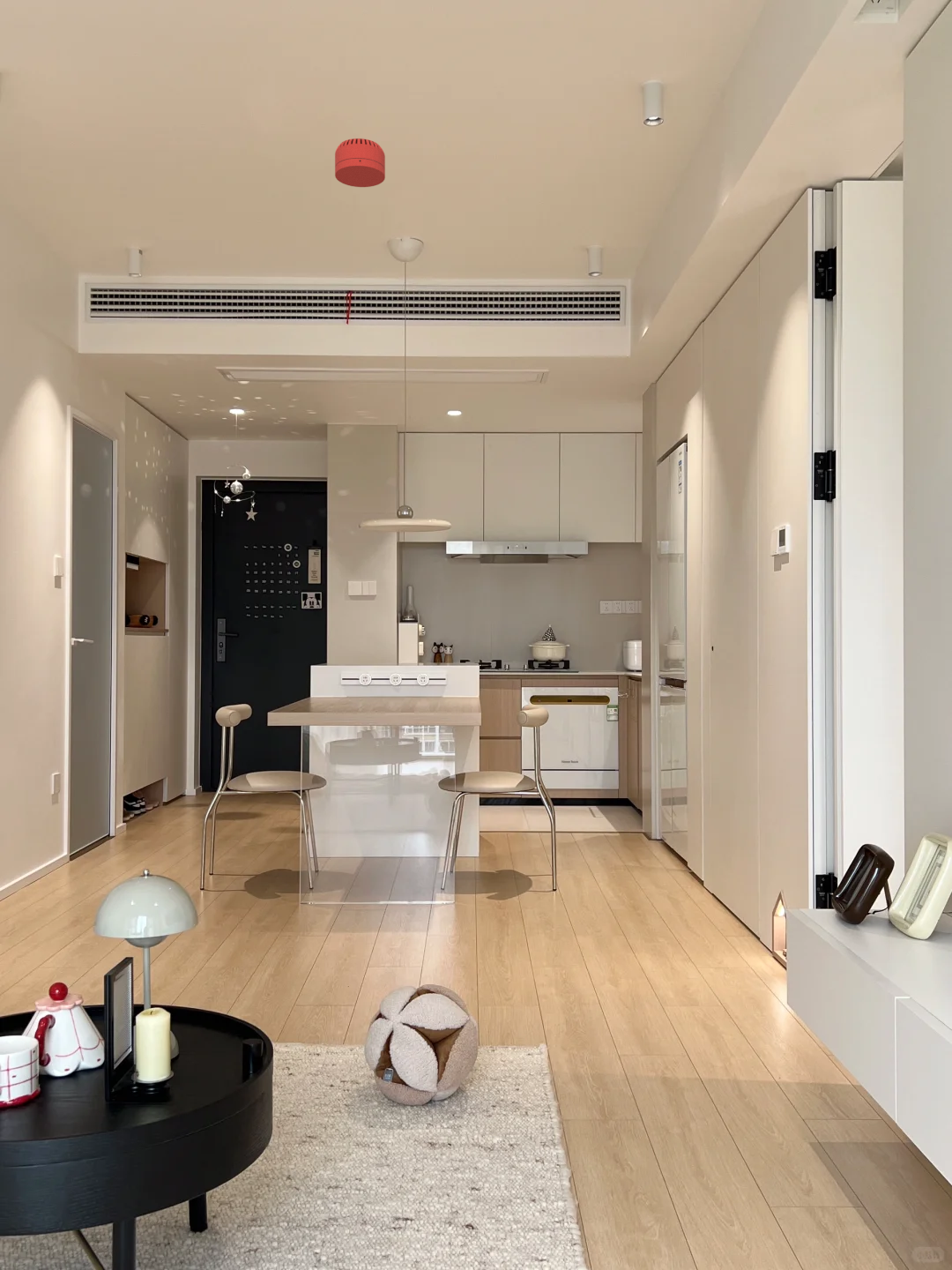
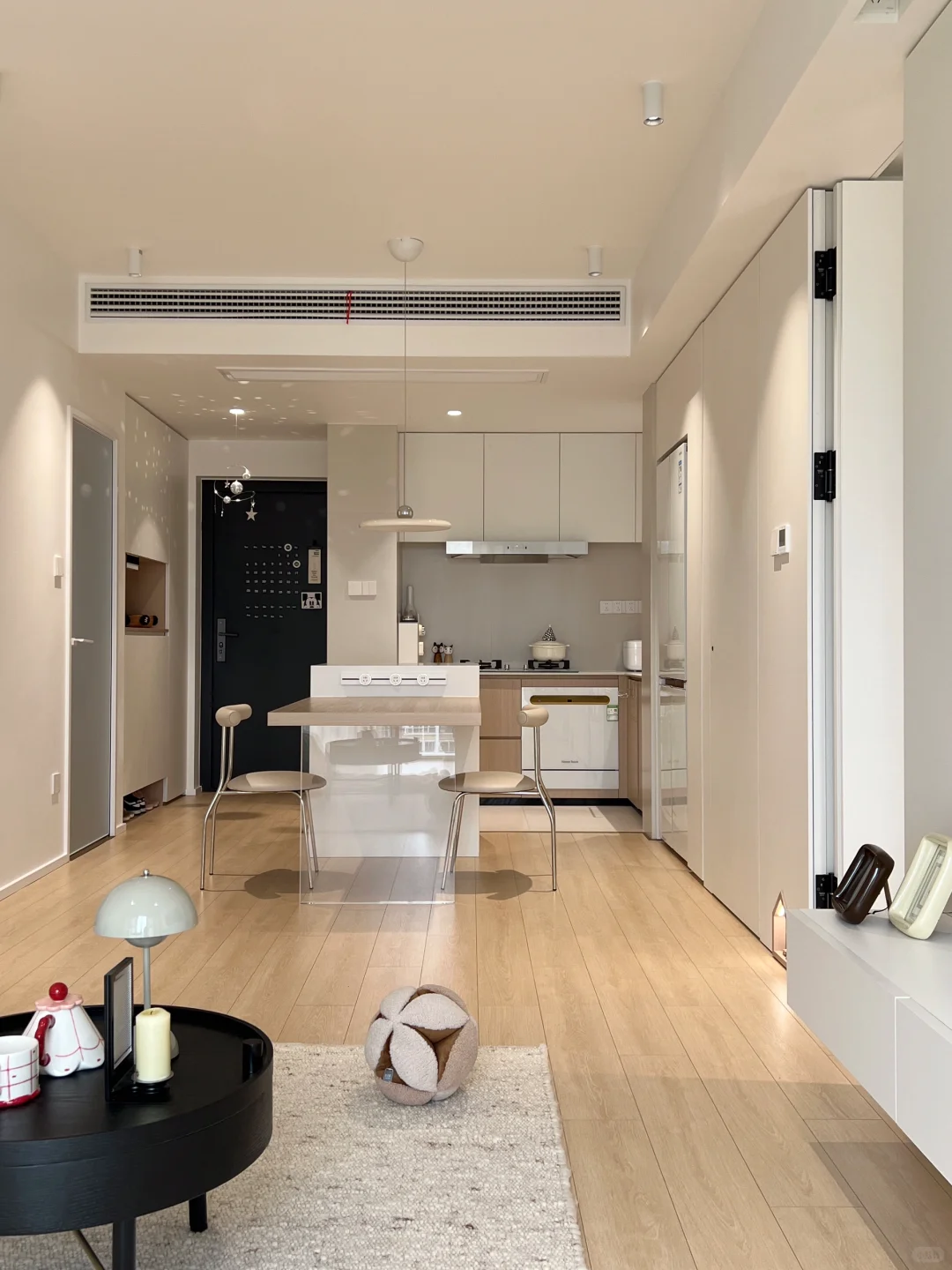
- smoke detector (360, 161)
